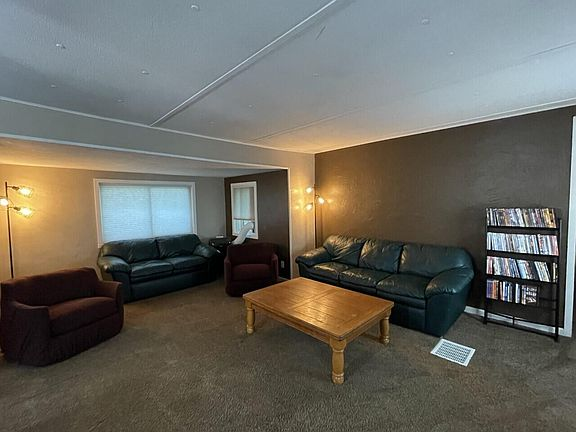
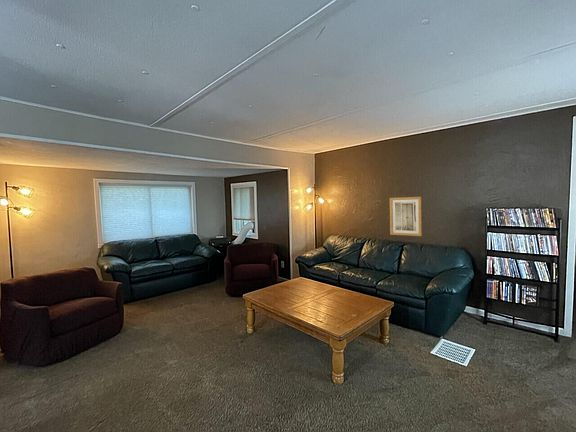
+ wall art (405, 216)
